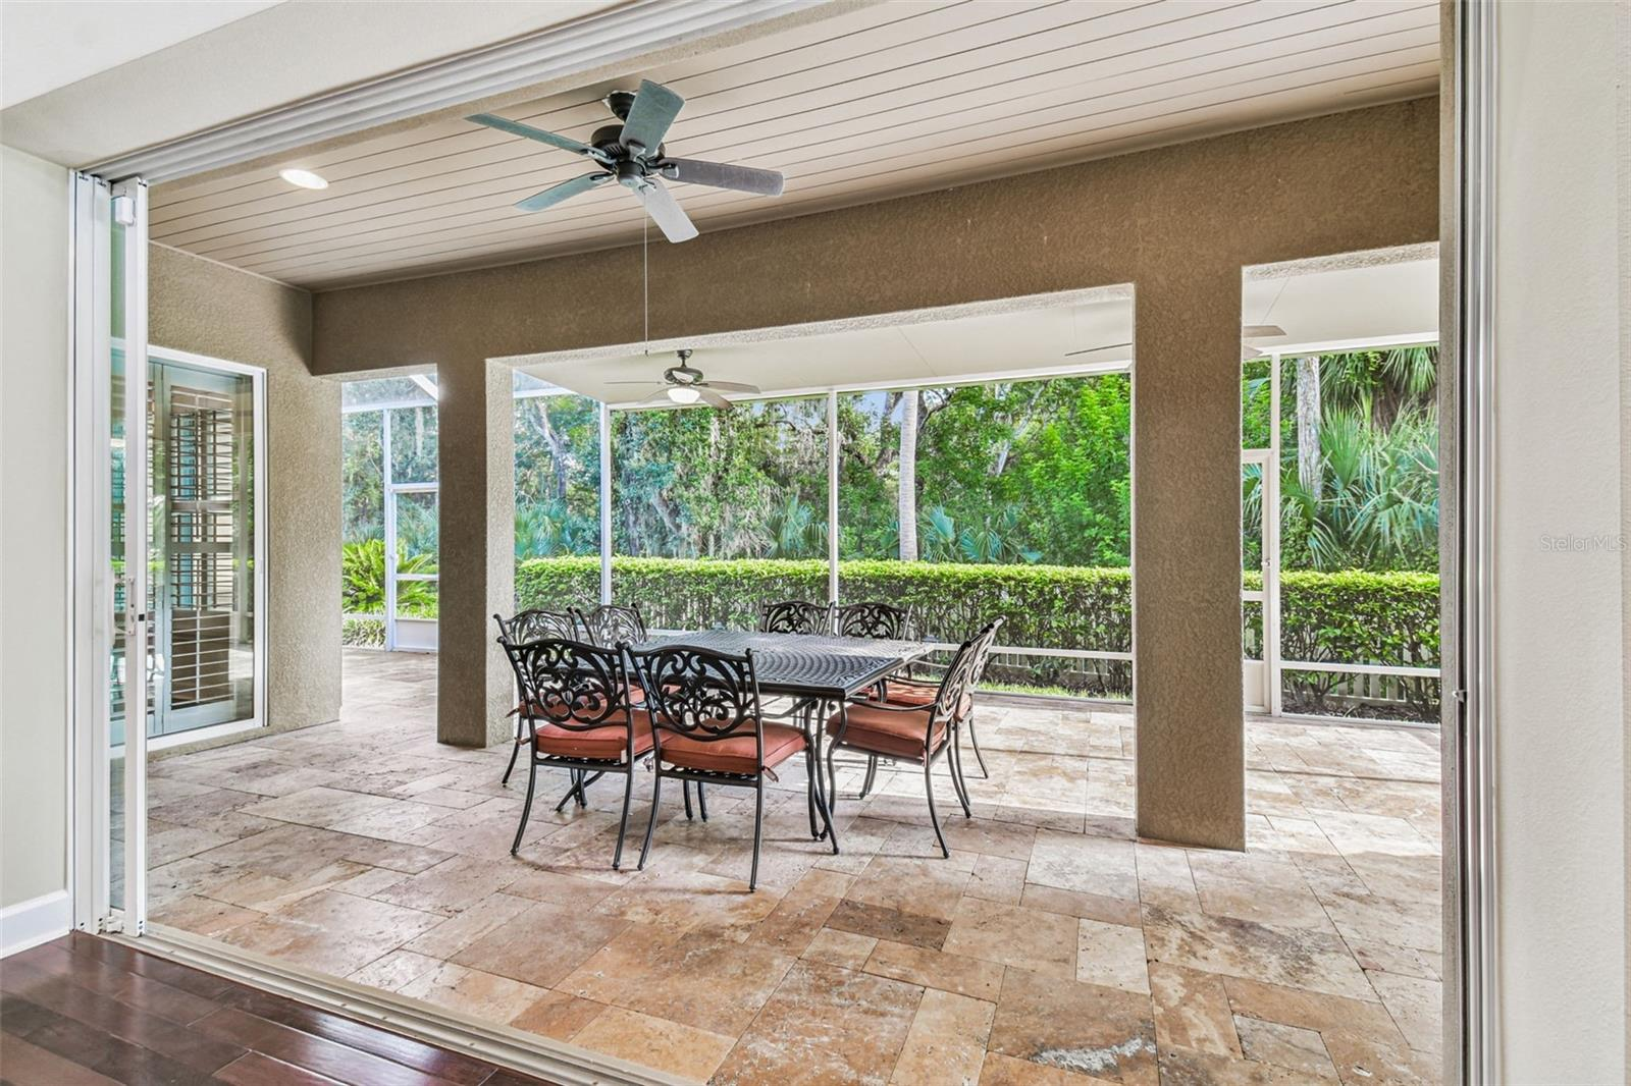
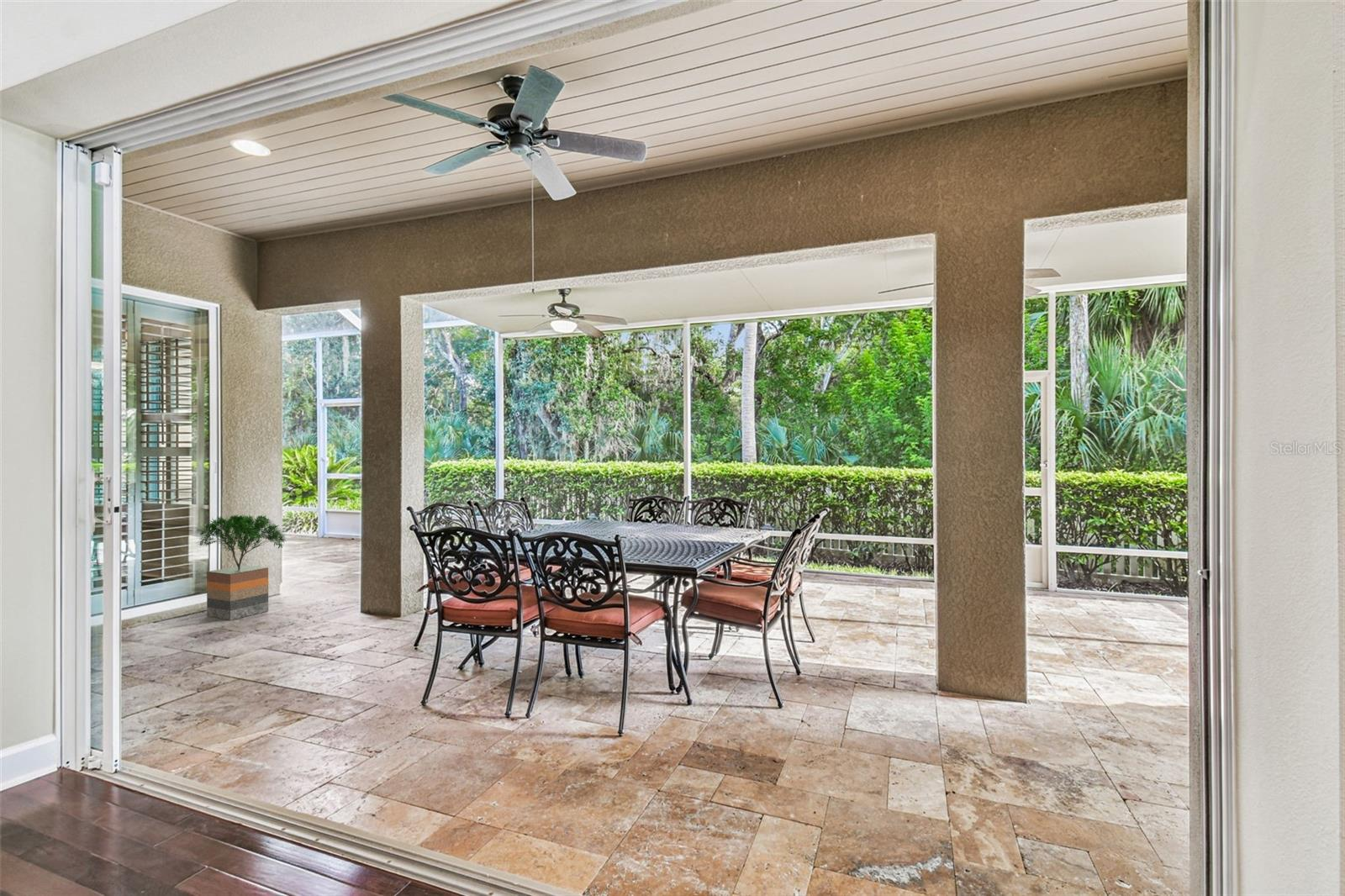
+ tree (240, 562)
